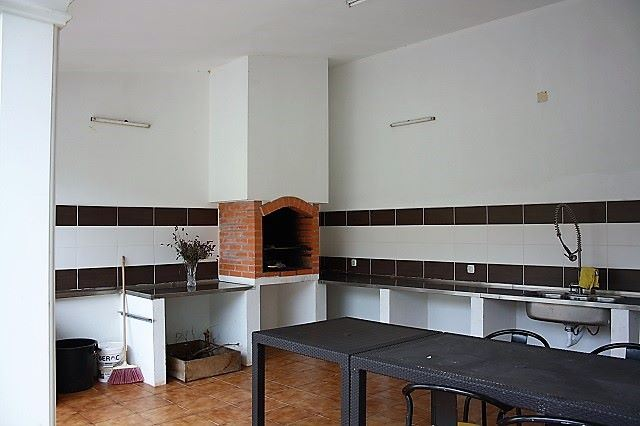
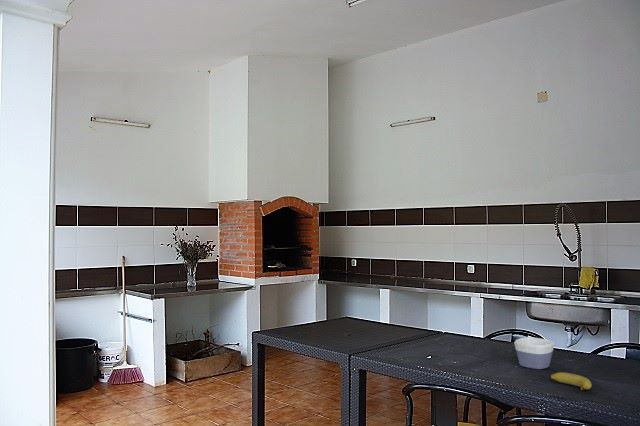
+ banana (570, 381)
+ bowl (534, 353)
